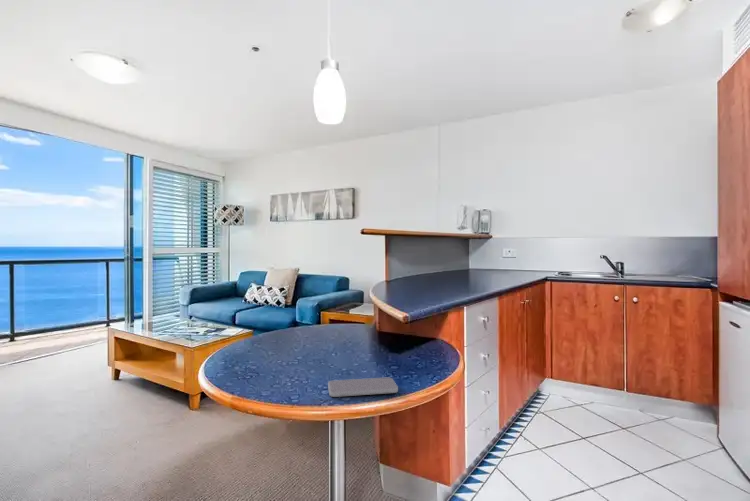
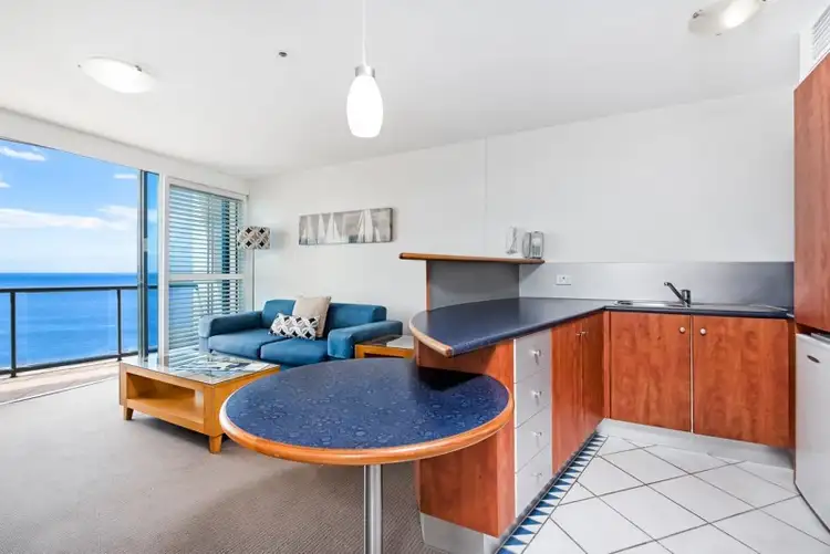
- smartphone (362, 386)
